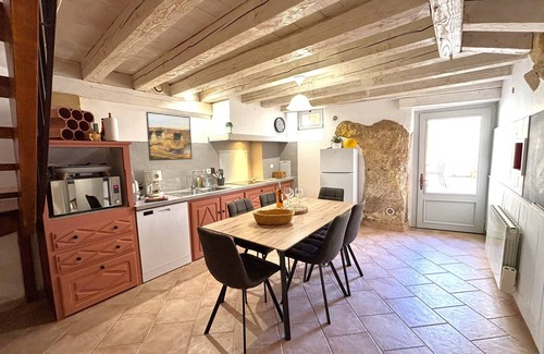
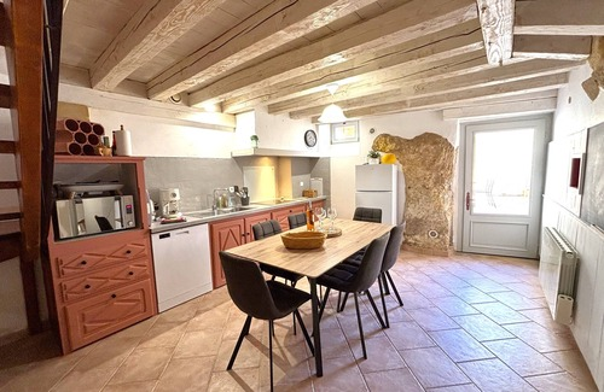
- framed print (171, 137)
